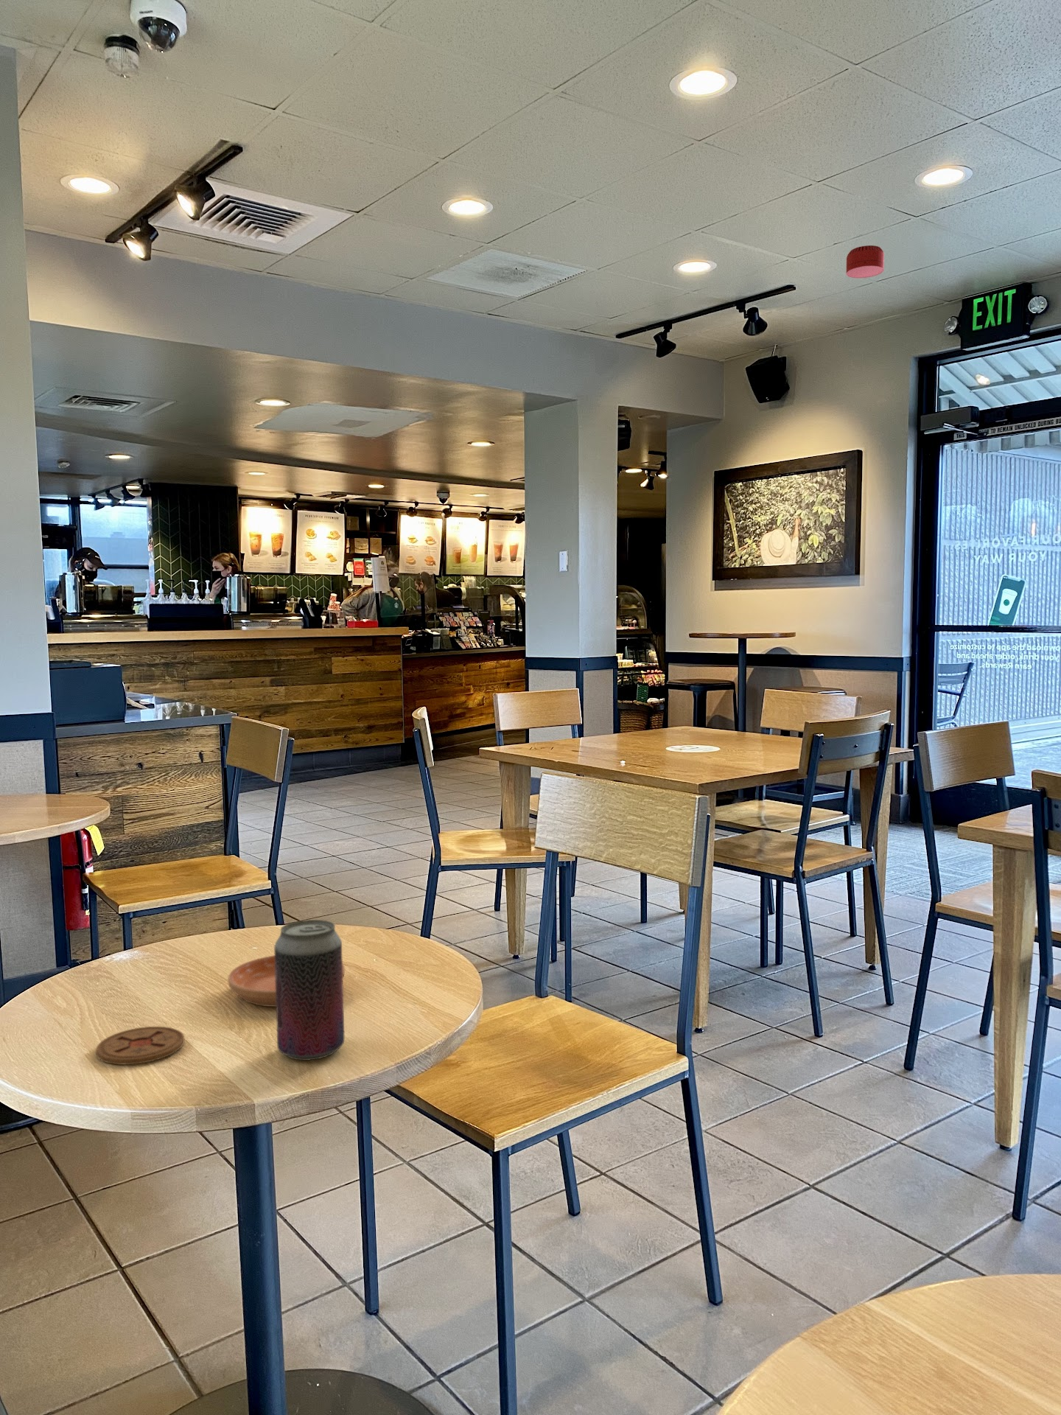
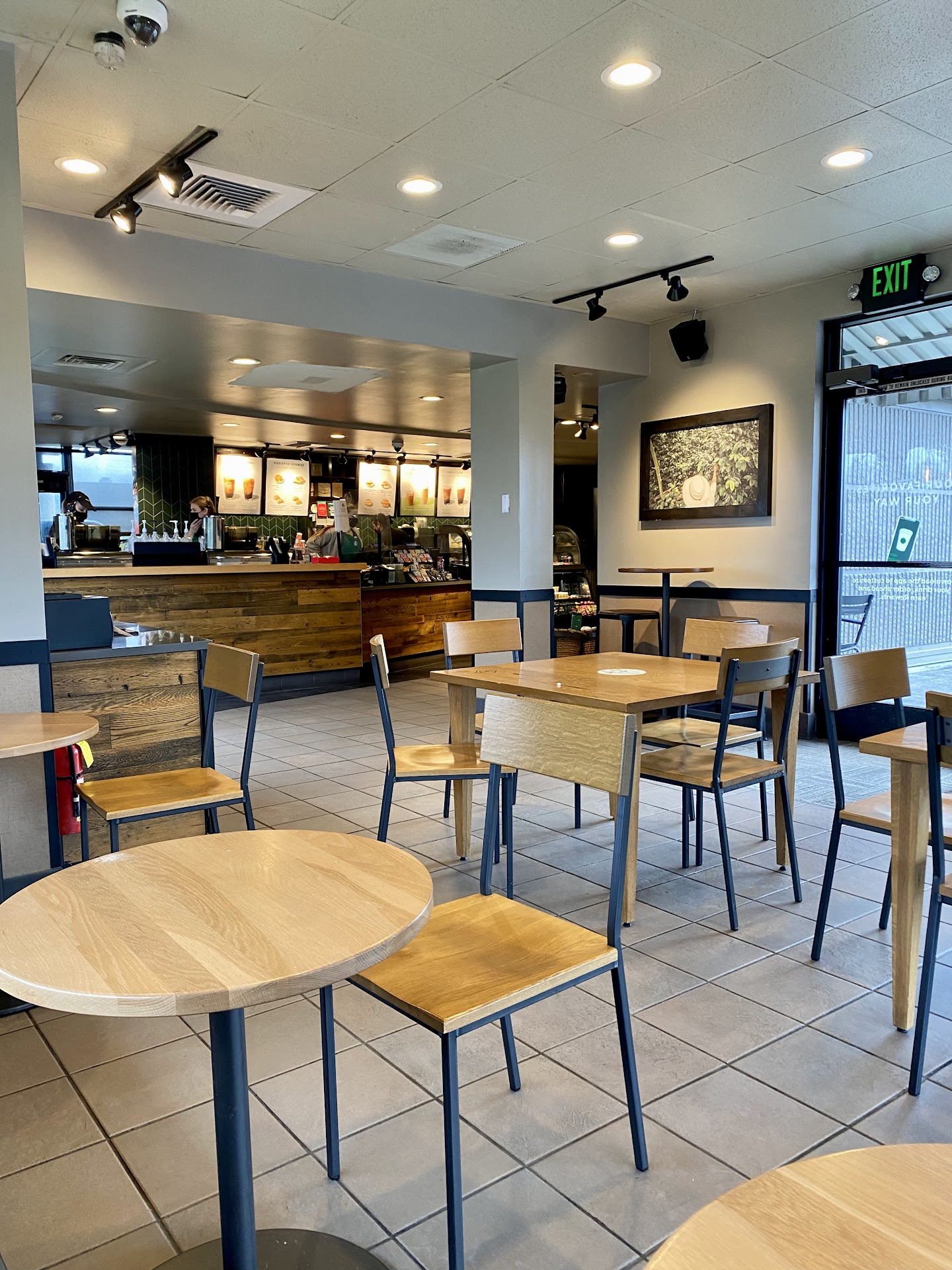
- smoke detector (865, 261)
- coaster (140, 1044)
- saucer (275, 980)
- beverage can (310, 988)
